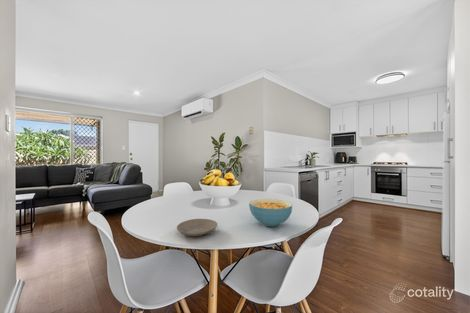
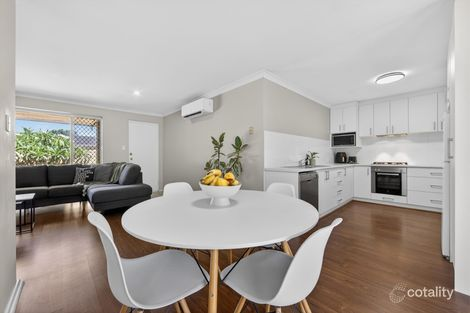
- cereal bowl (270, 213)
- plate (197, 228)
